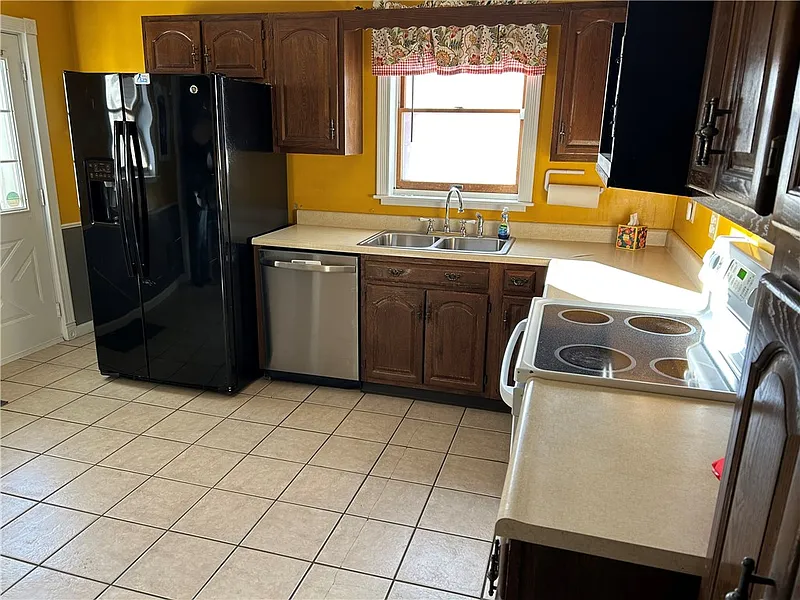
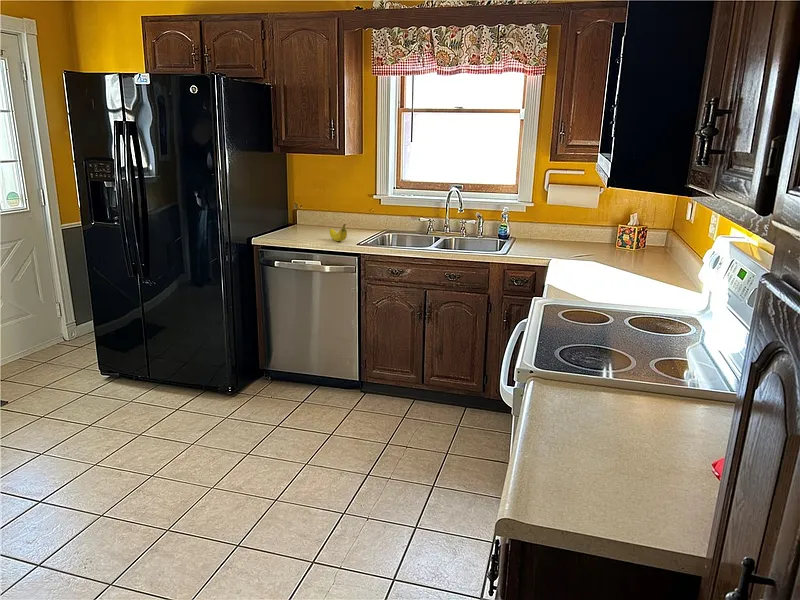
+ fruit (336, 232)
